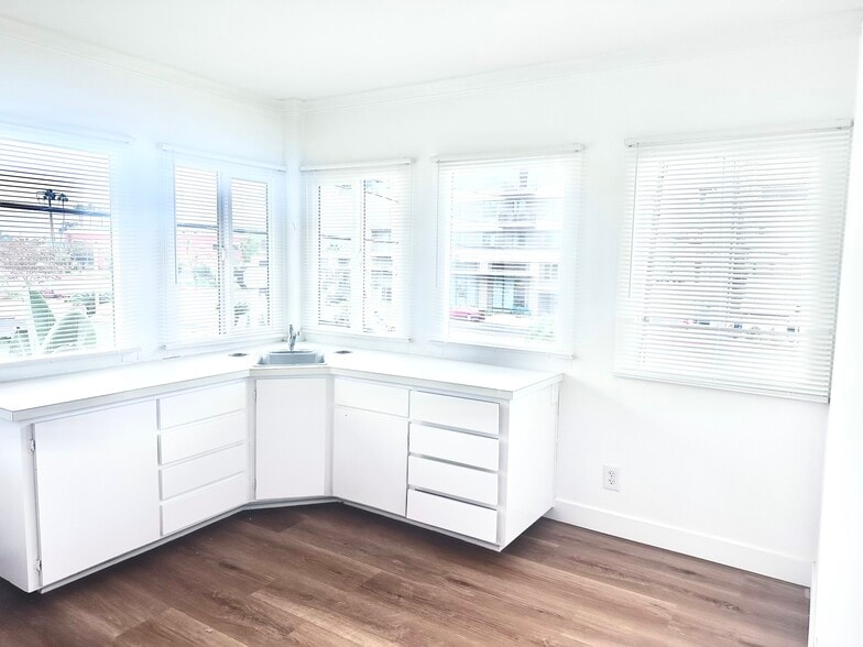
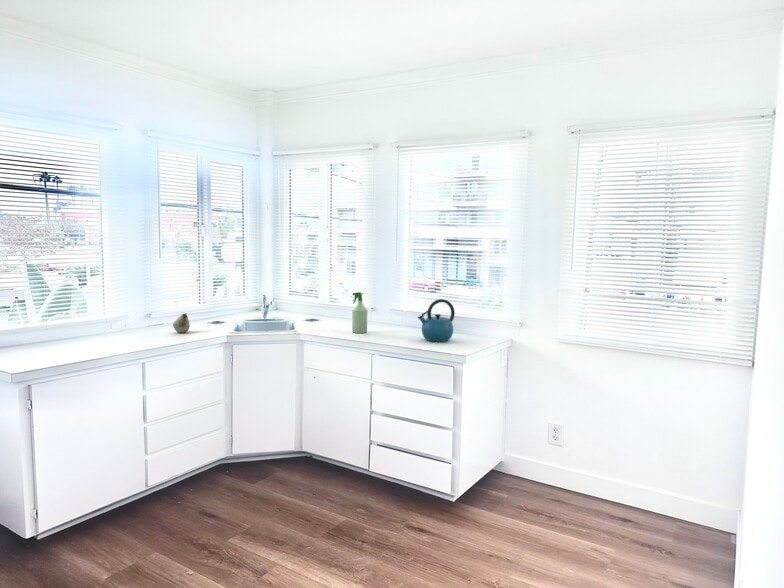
+ fruit (181, 322)
+ spray bottle (359, 312)
+ kettle (436, 319)
